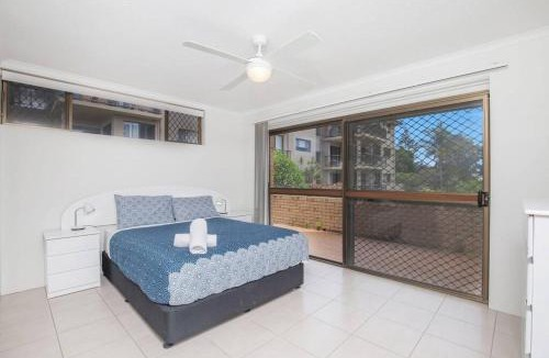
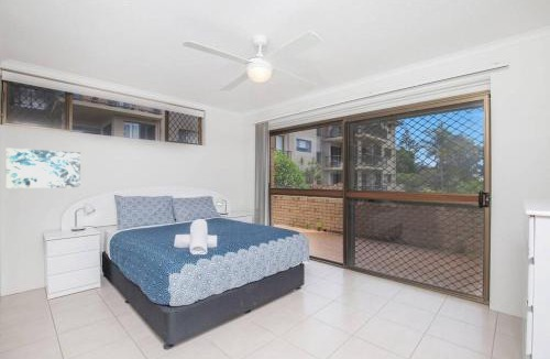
+ wall art (45, 168)
